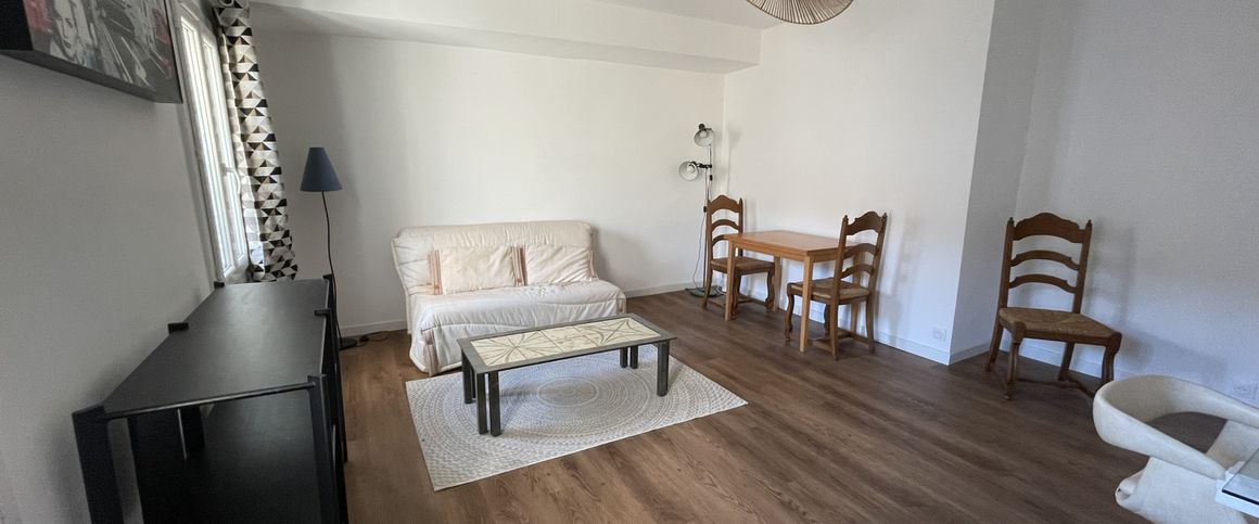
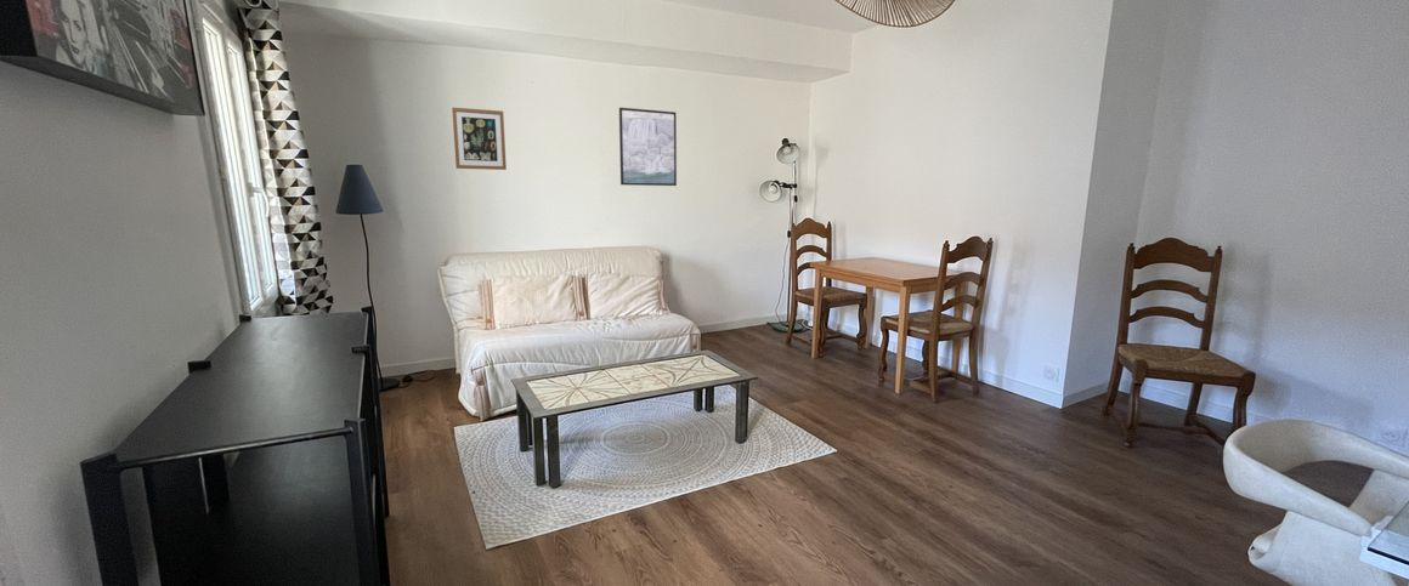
+ wall art (480, 138)
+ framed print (649, 148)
